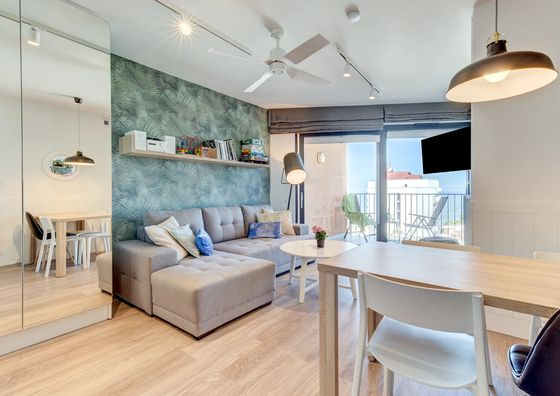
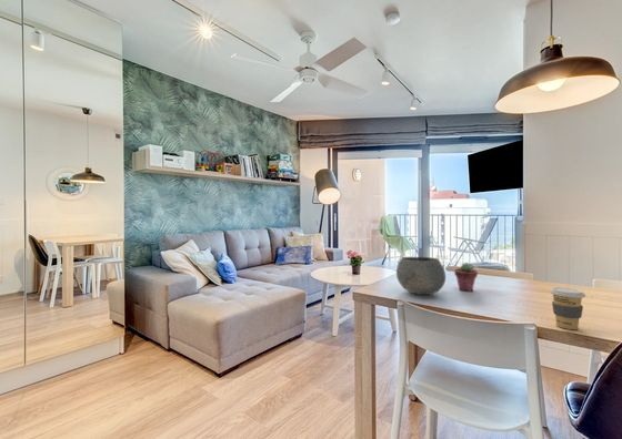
+ bowl (420, 275)
+ potted succulent (465, 275)
+ coffee cup (566, 308)
